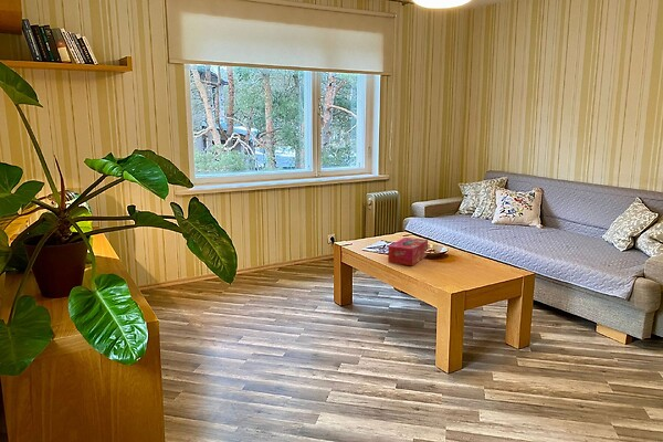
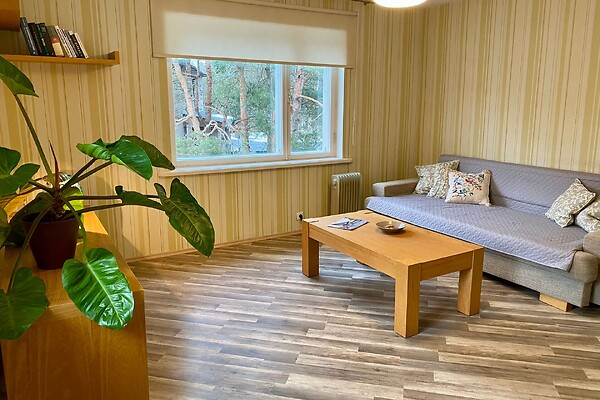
- tissue box (408, 250)
